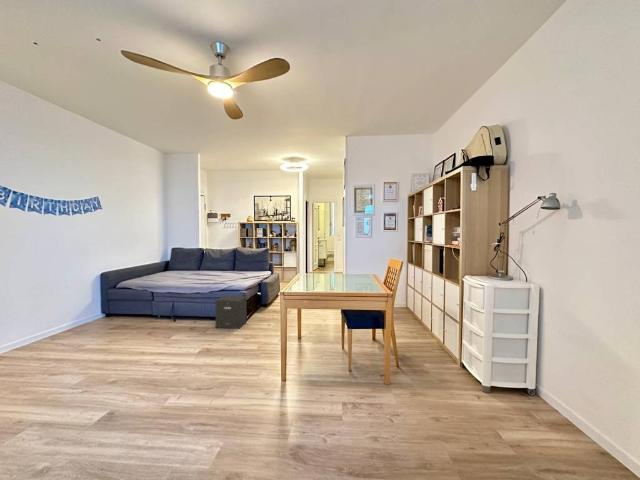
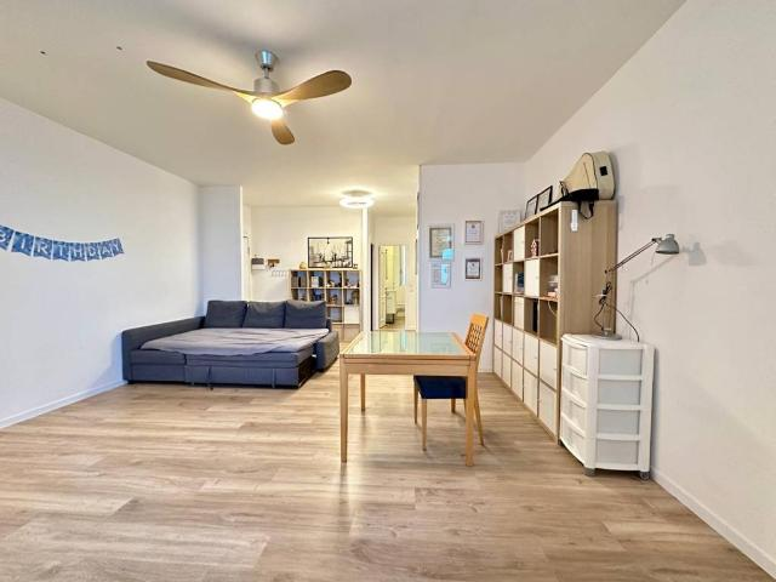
- speaker (231, 311)
